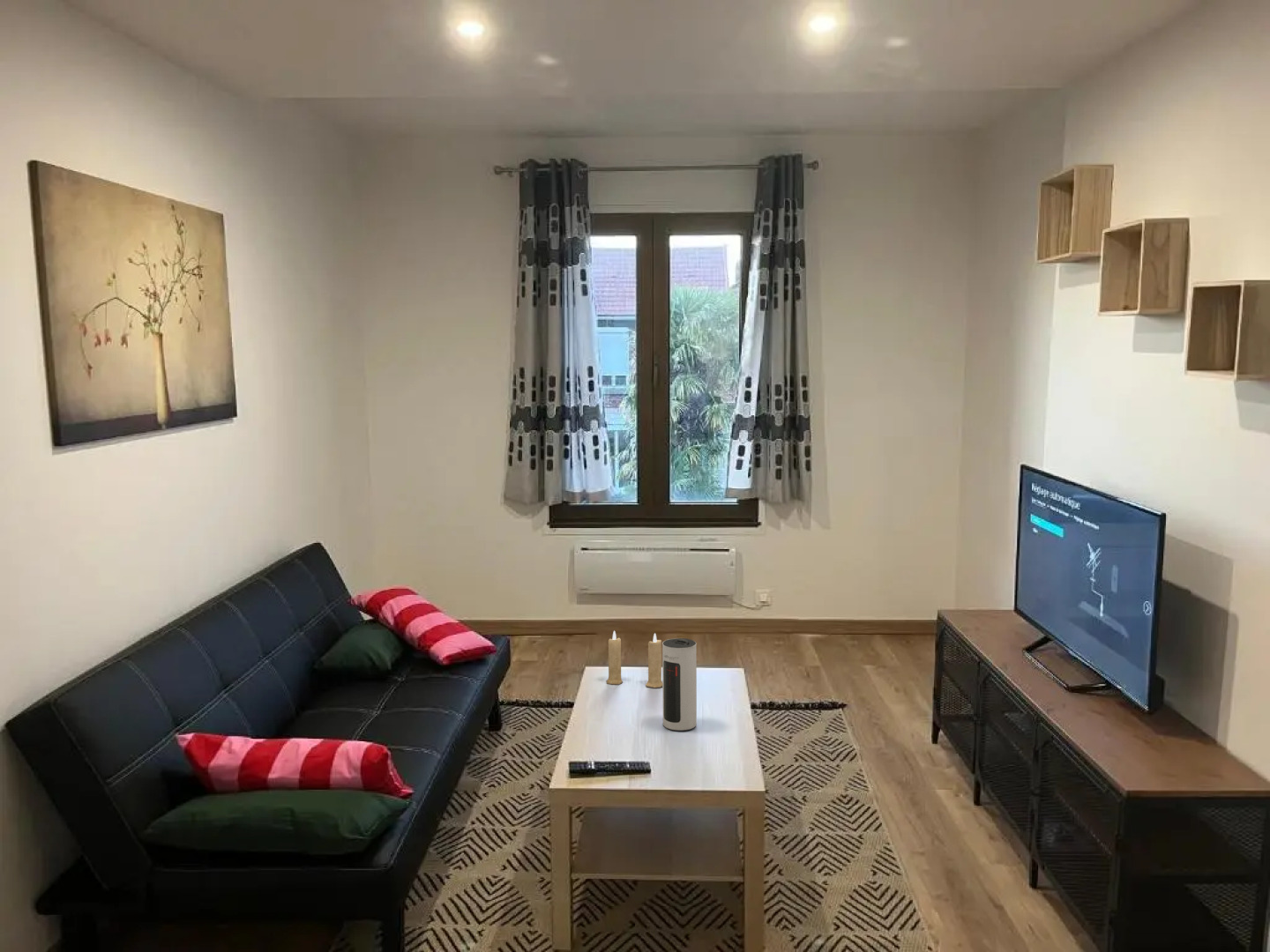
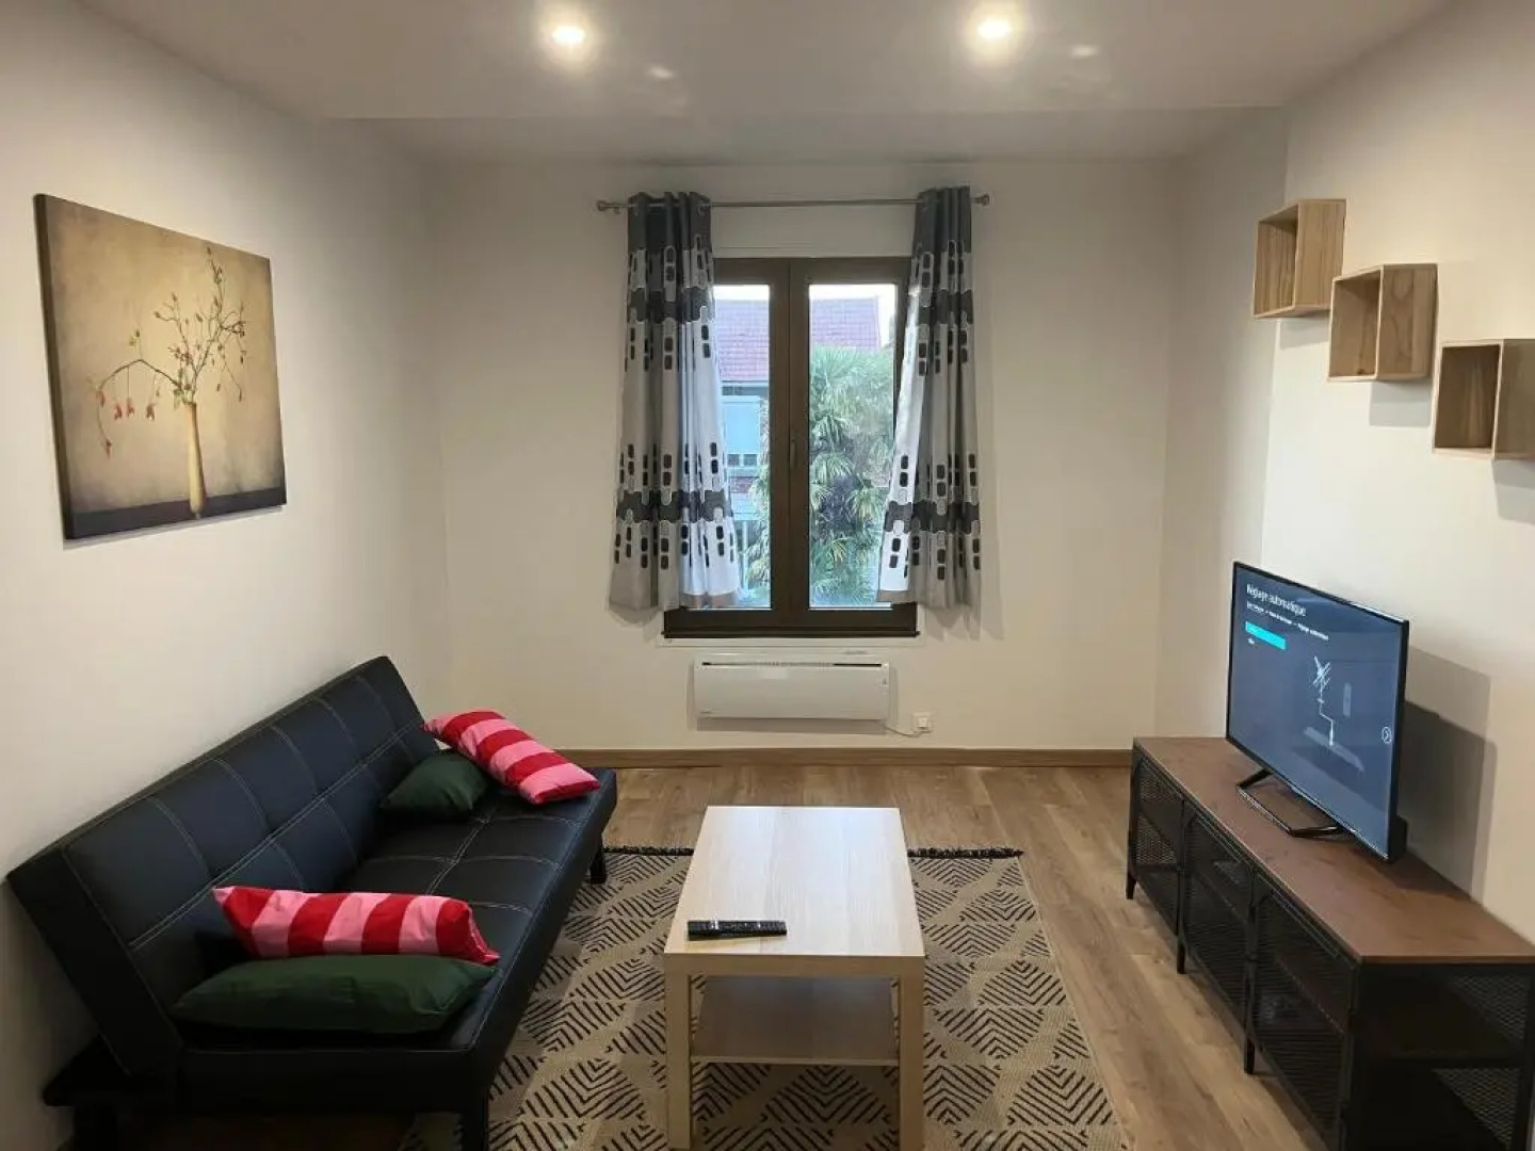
- candle (620, 657)
- speaker (679, 682)
